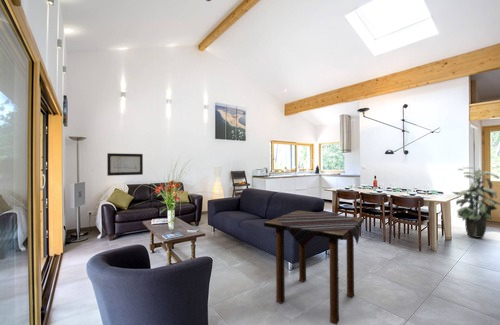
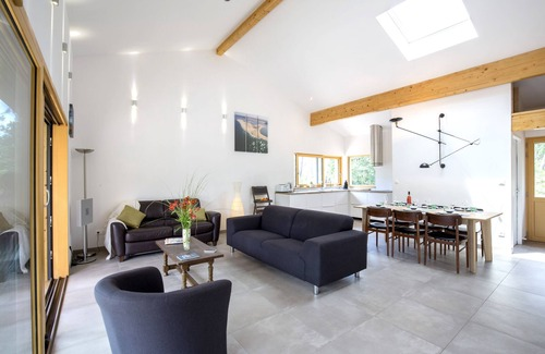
- indoor plant (474, 202)
- wall art (125, 164)
- side table (305, 259)
